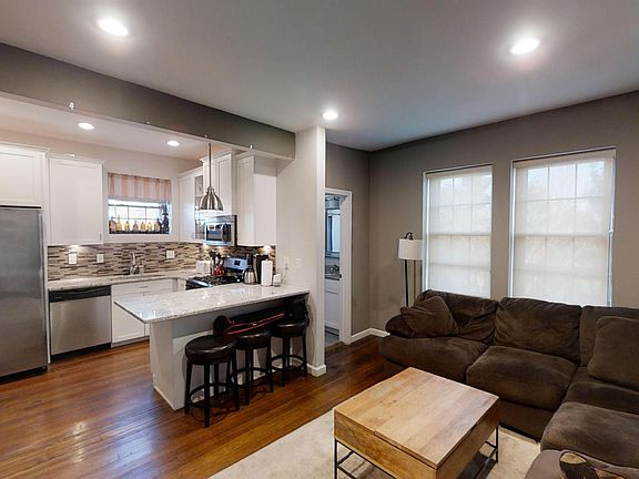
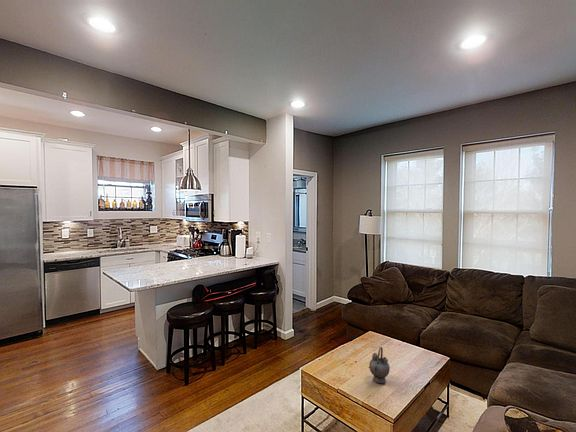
+ teapot (378, 364)
